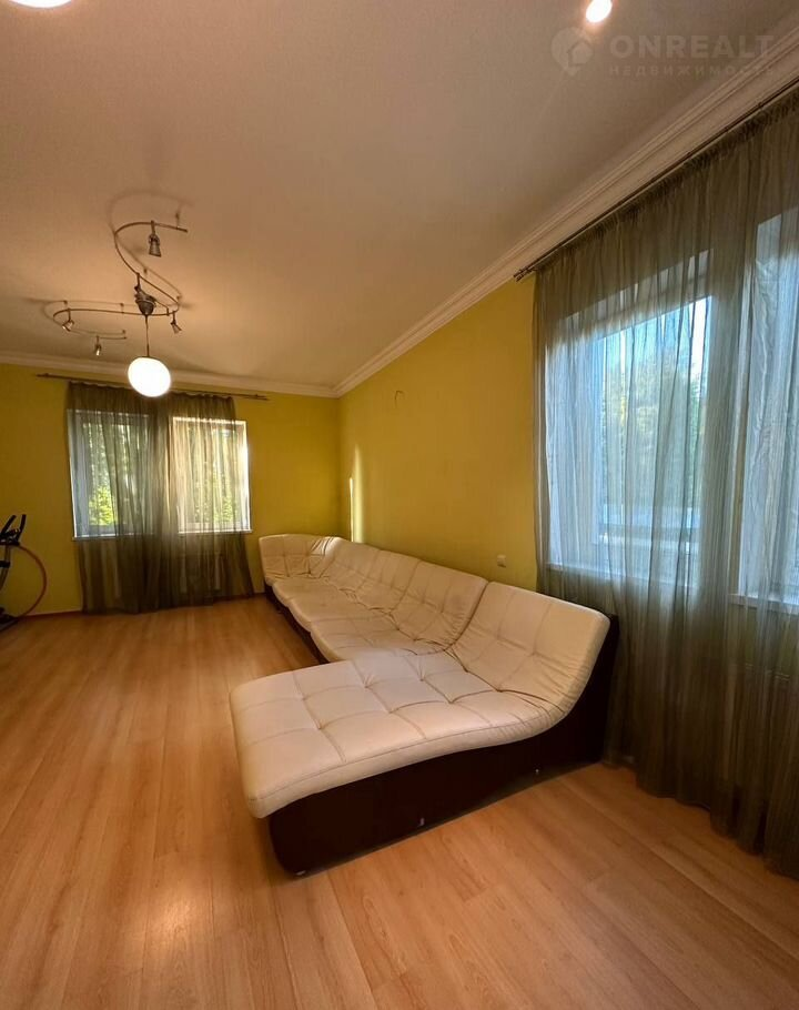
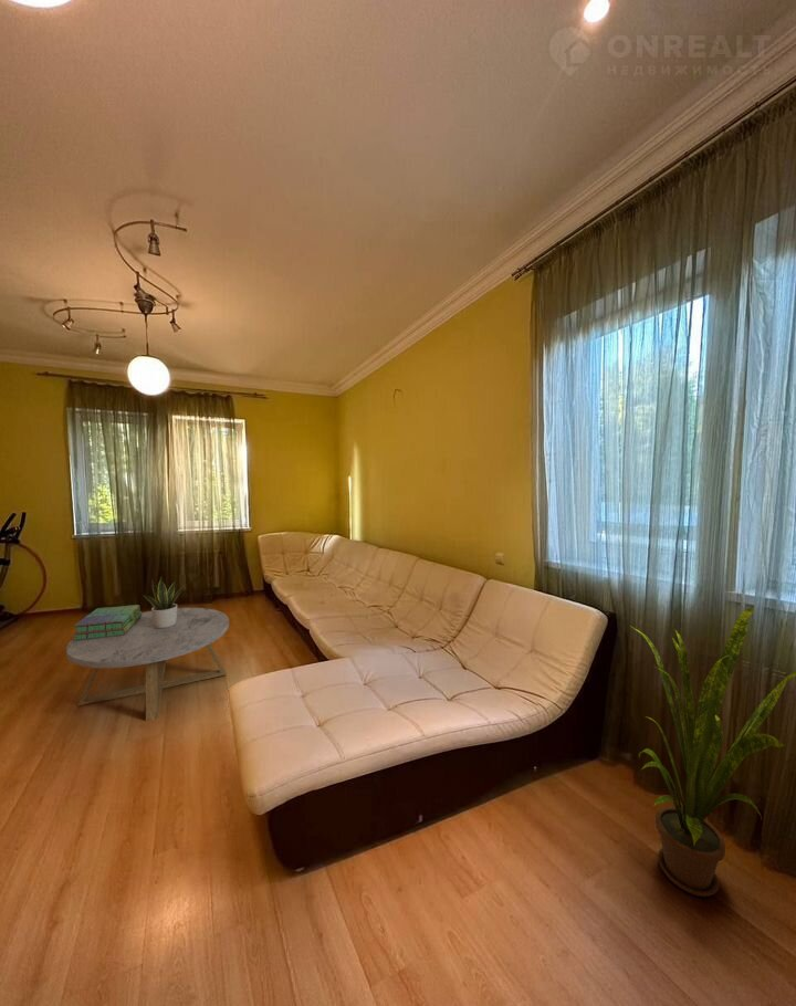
+ stack of books (109, 620)
+ house plant (694, 742)
+ coffee table (156, 659)
+ potted plant (165, 599)
